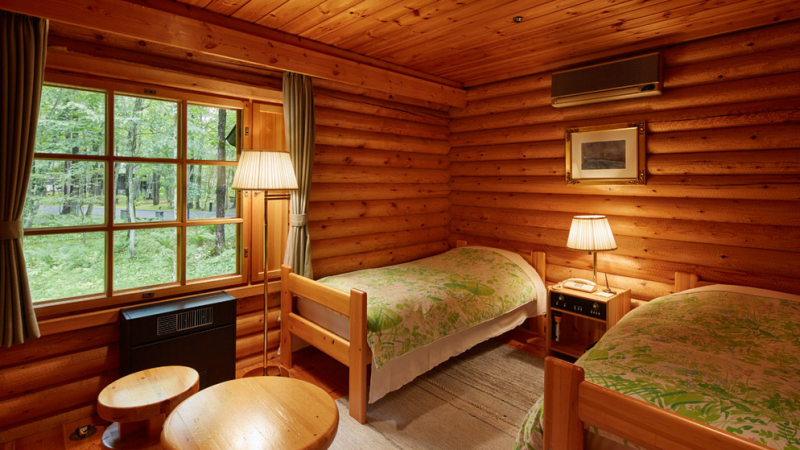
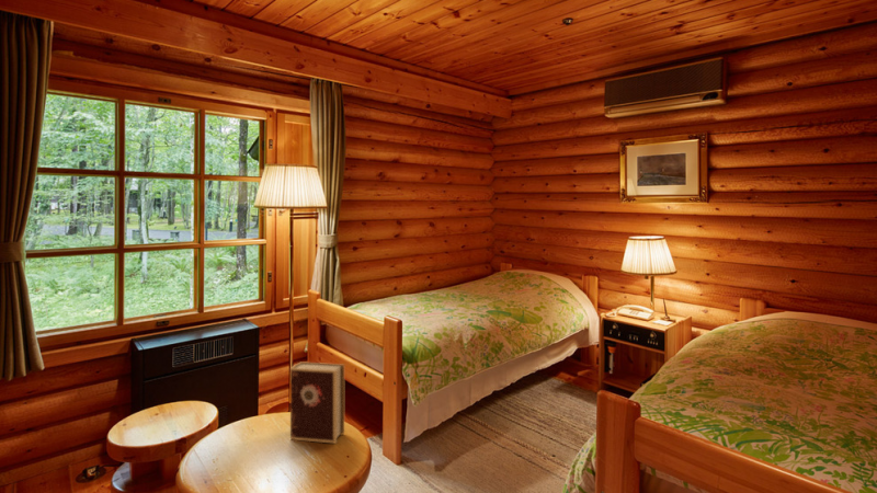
+ book (317, 401)
